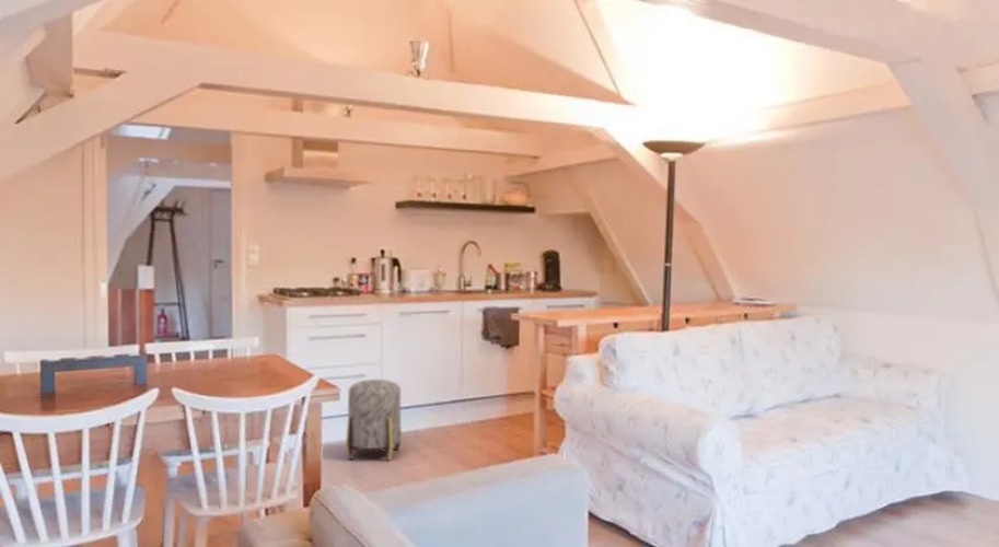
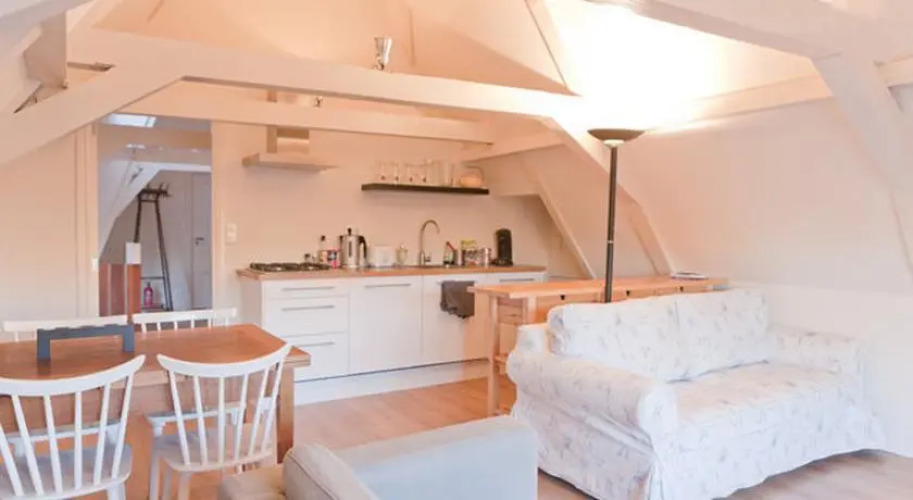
- stool (374, 417)
